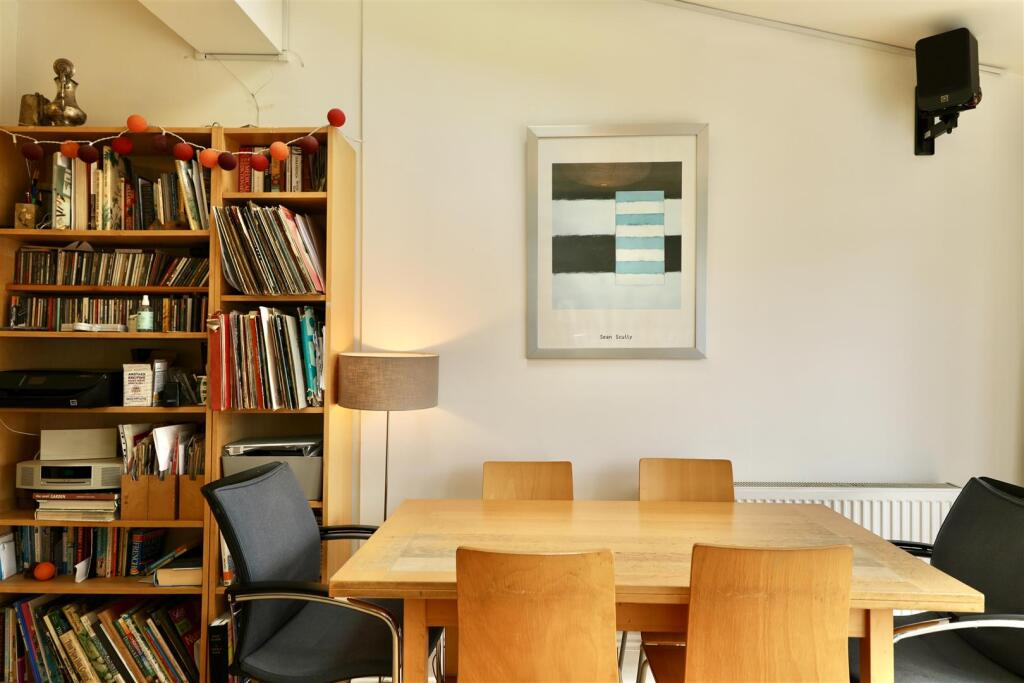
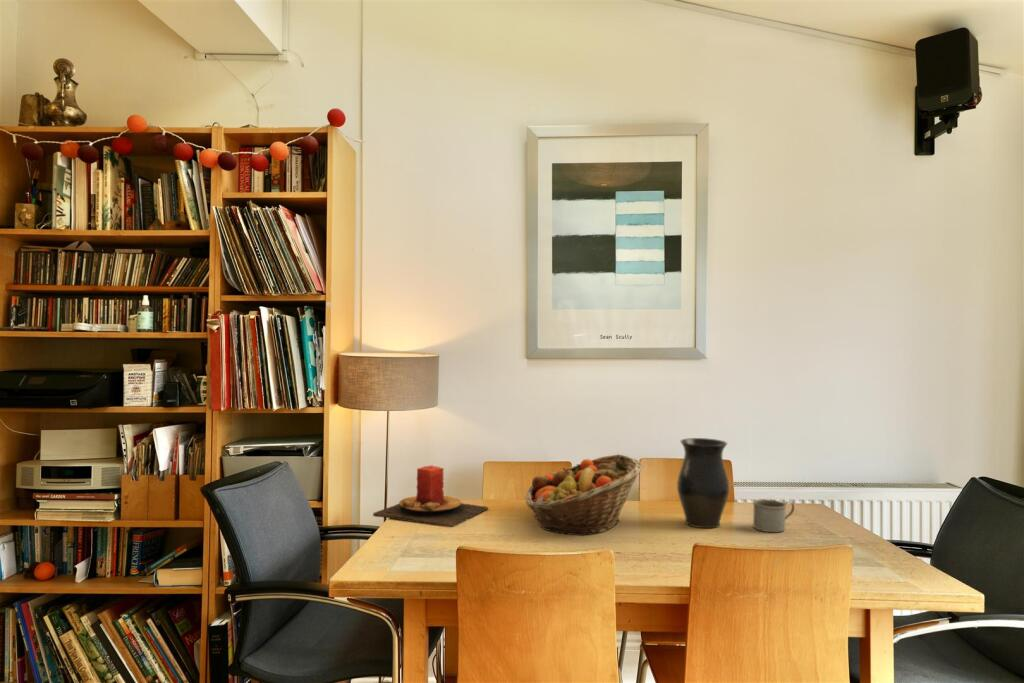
+ mug (771, 515)
+ fruit basket (582, 490)
+ vase (703, 482)
+ candle (432, 489)
